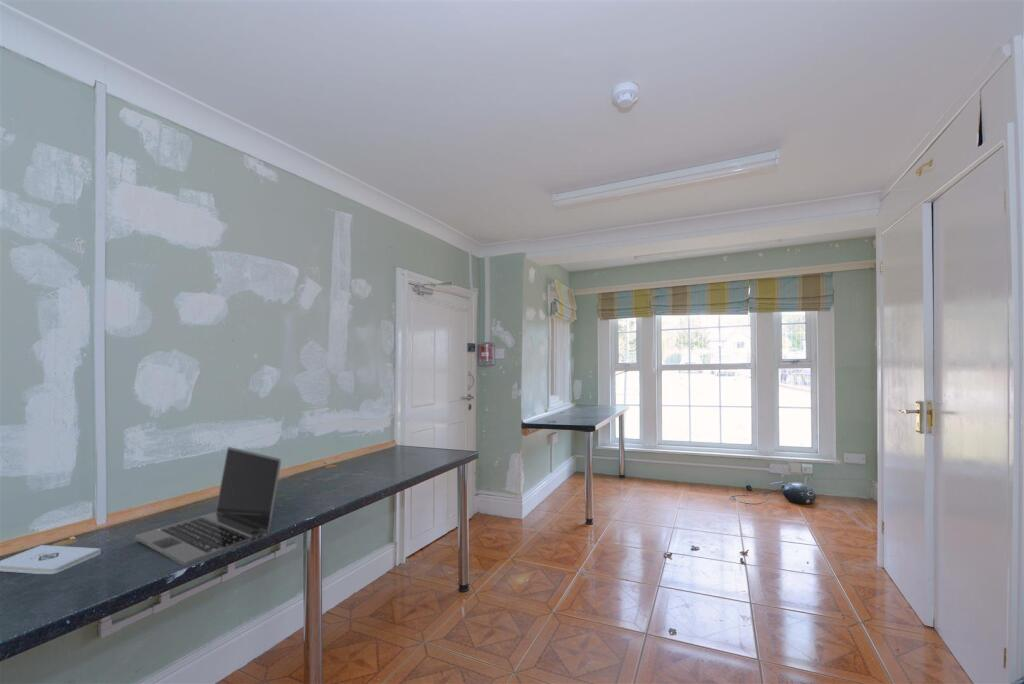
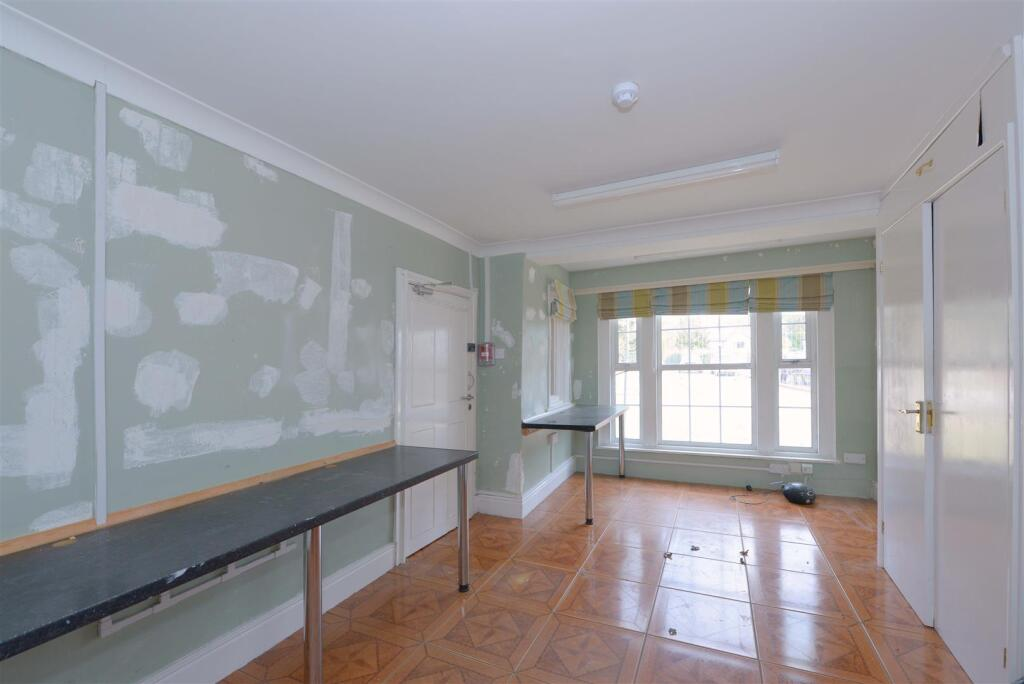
- laptop (217, 501)
- notepad (47, 559)
